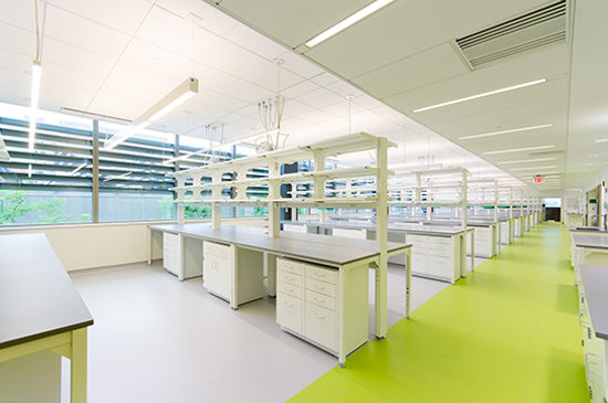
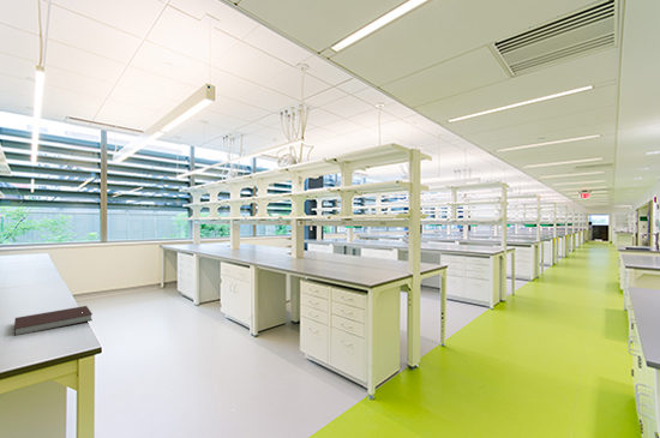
+ notebook (54, 319)
